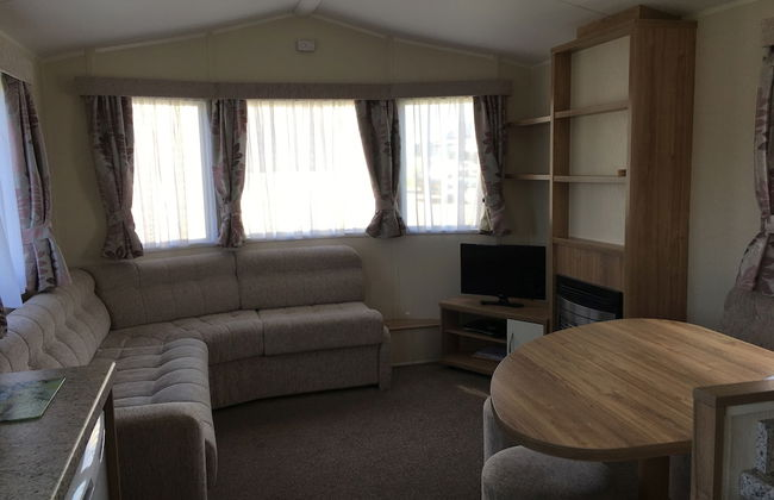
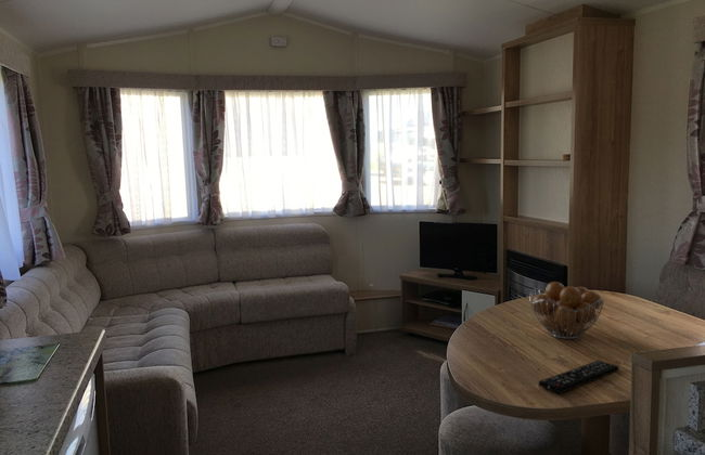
+ fruit basket (565, 309)
+ remote control (579, 375)
